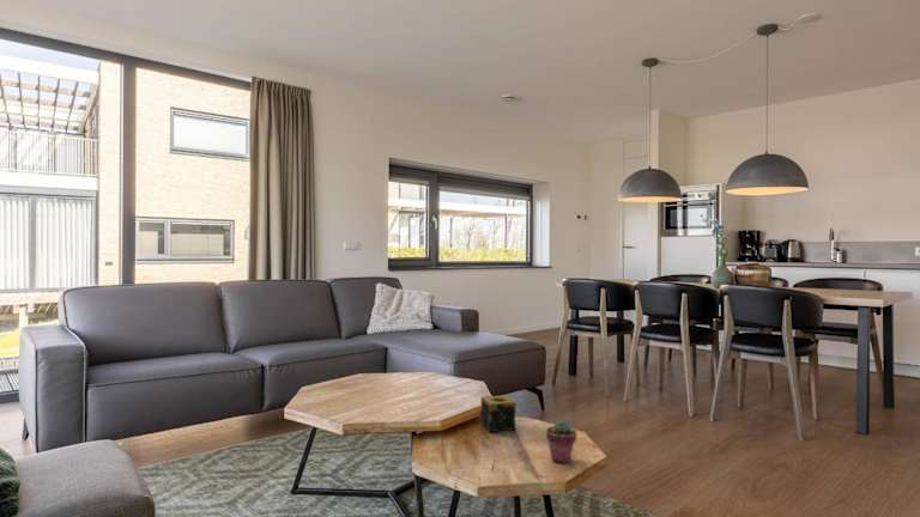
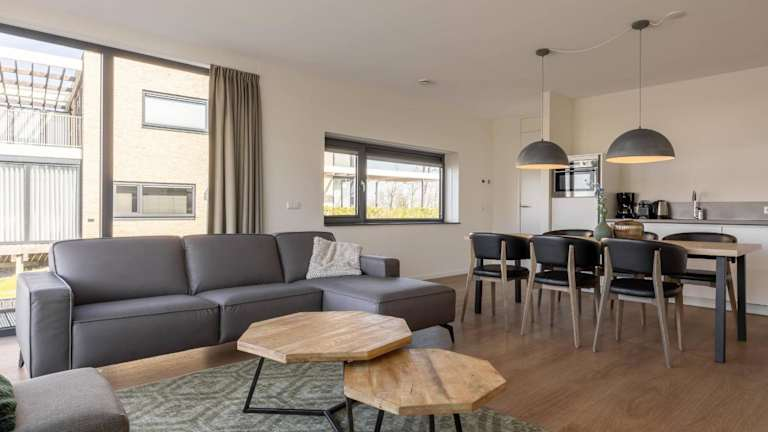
- potted succulent (561, 439)
- candle (497, 413)
